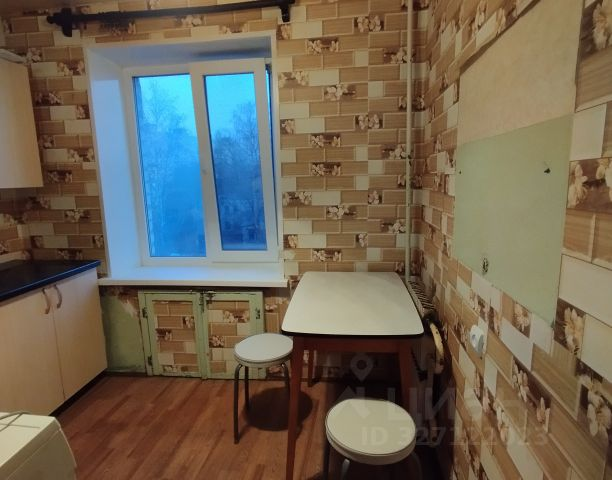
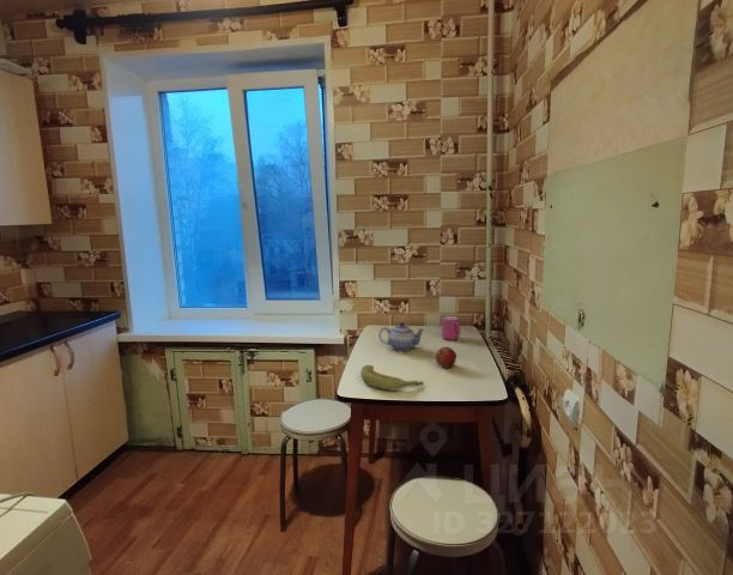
+ fruit (446, 356)
+ mug (452, 328)
+ banana (390, 376)
+ teapot (401, 335)
